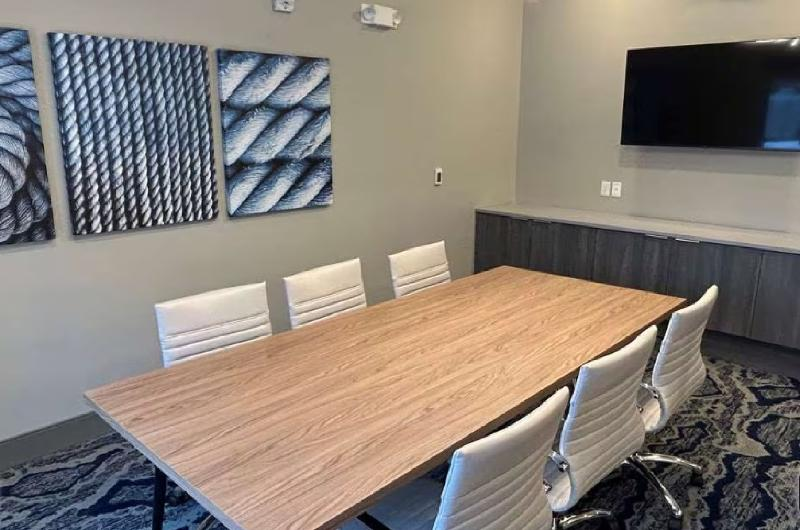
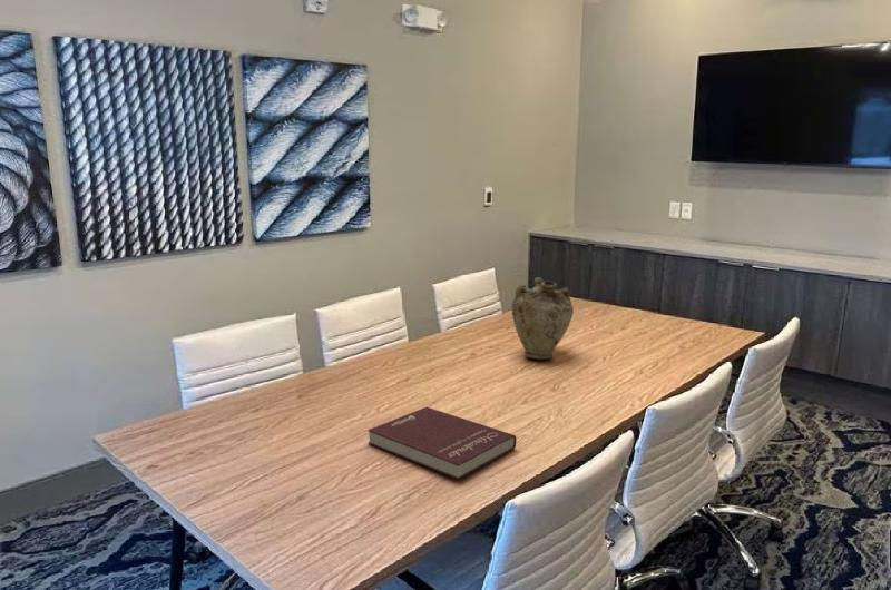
+ book (441, 439)
+ vase (541, 317)
